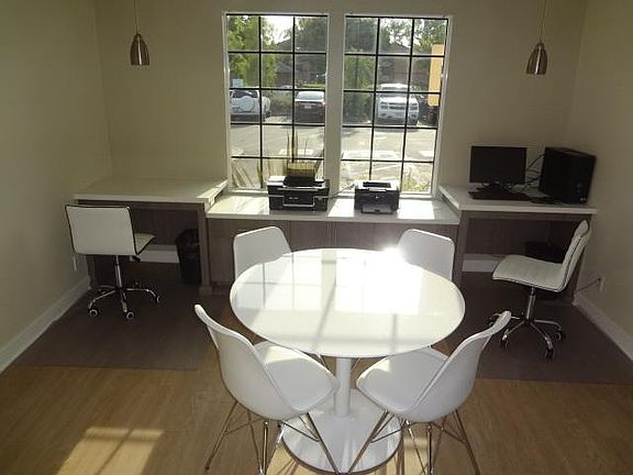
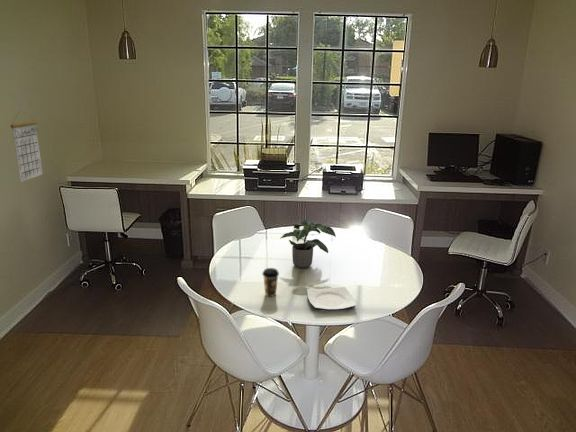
+ potted plant (307, 243)
+ coffee cup (270, 282)
+ plate (330, 299)
+ calendar (27, 144)
